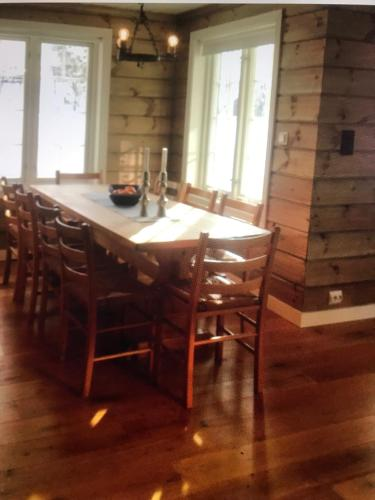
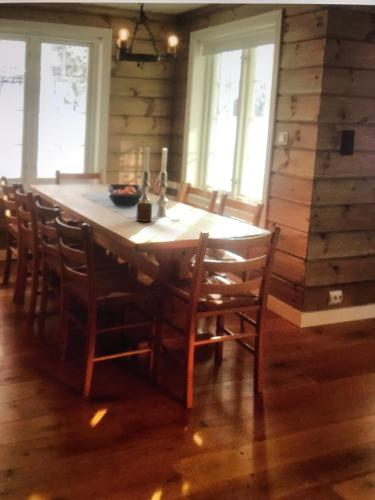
+ cup (143, 211)
